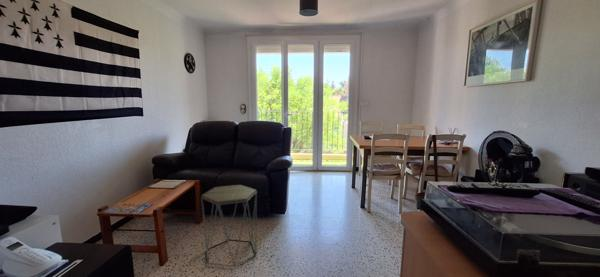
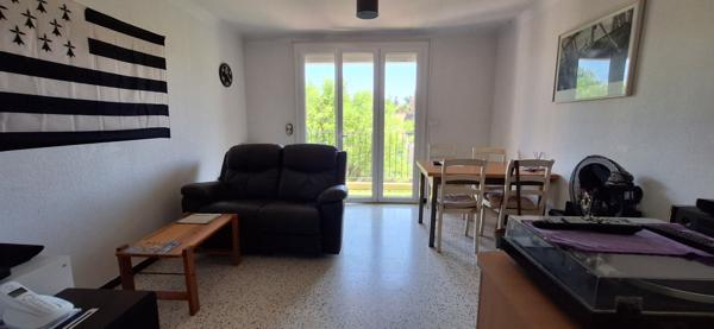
- side table (232, 222)
